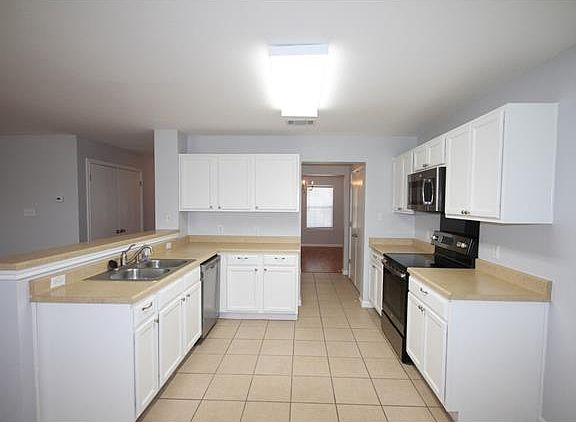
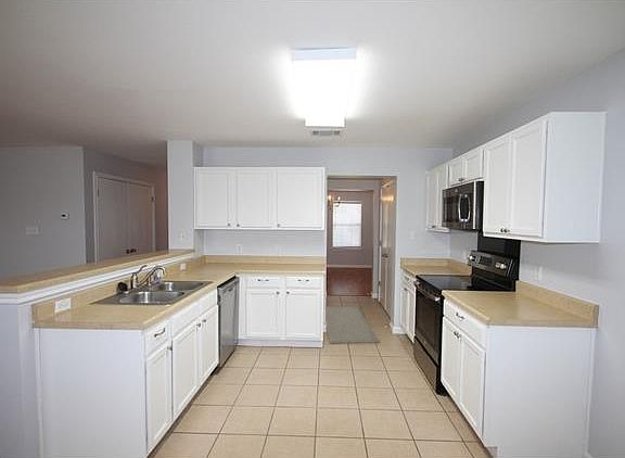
+ rug (345, 321)
